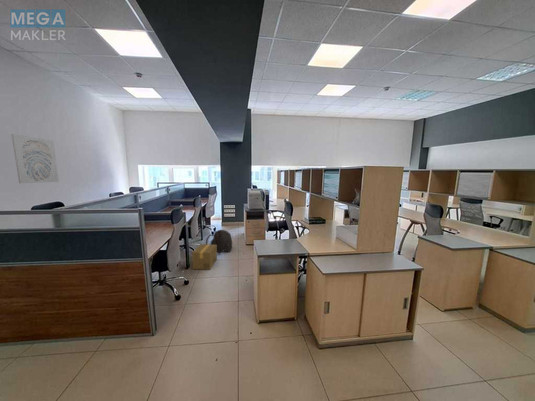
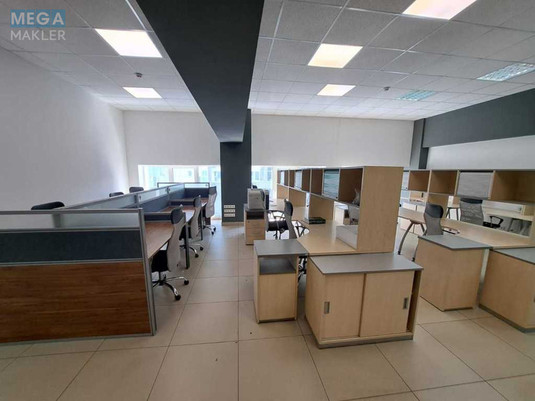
- cardboard box (205, 256)
- backpack (220, 240)
- wall art (37, 160)
